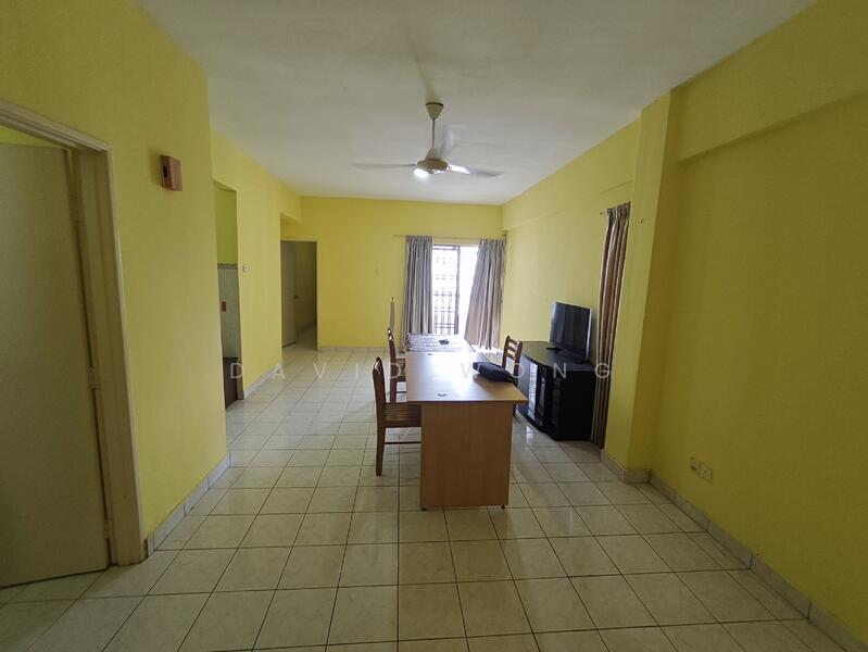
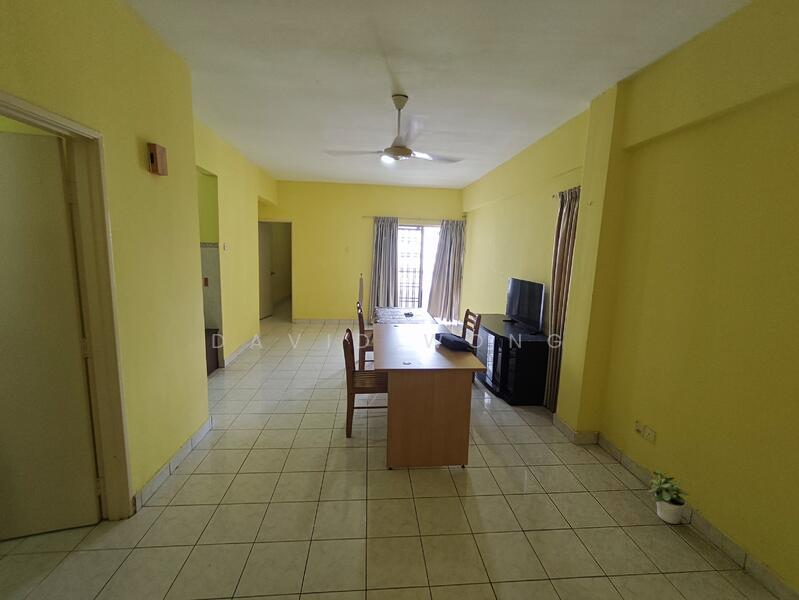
+ potted plant (663, 495)
